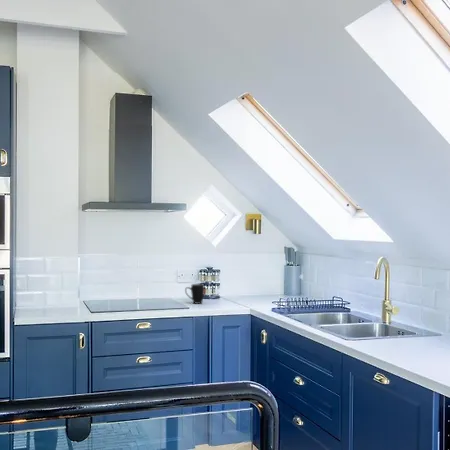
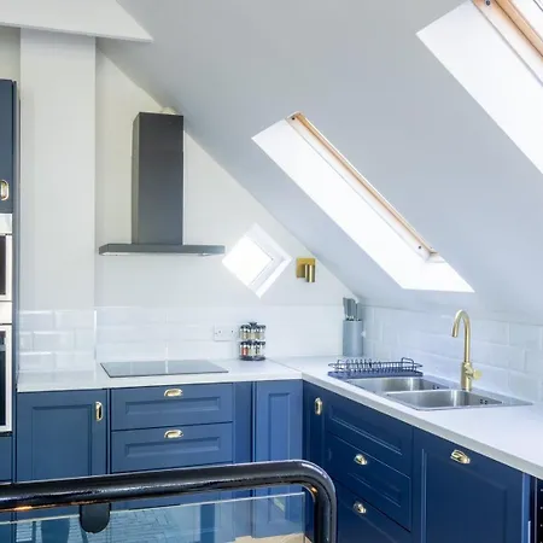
- mug (194, 293)
